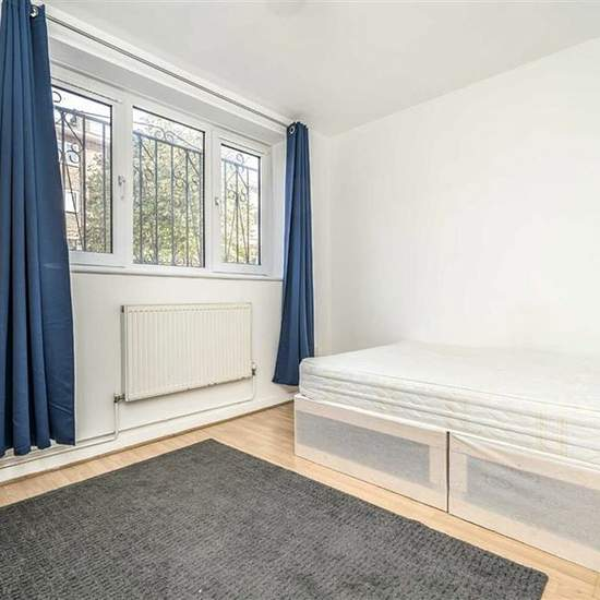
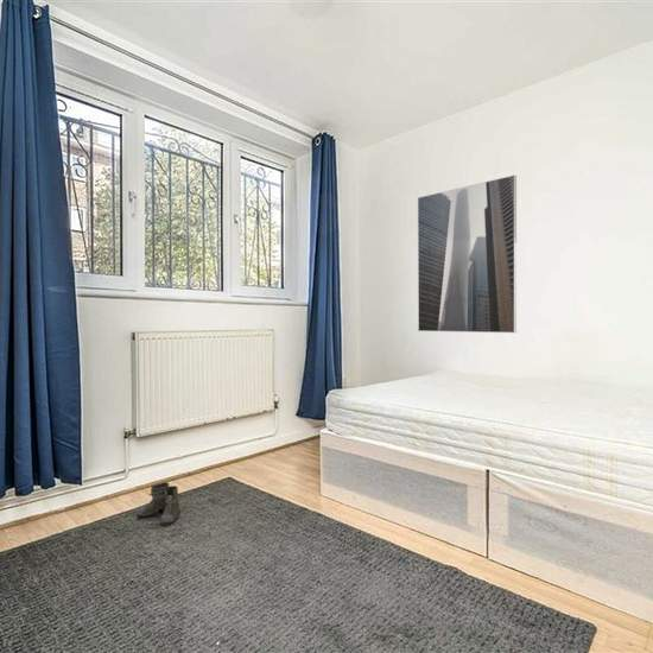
+ boots (160, 501)
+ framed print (463, 260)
